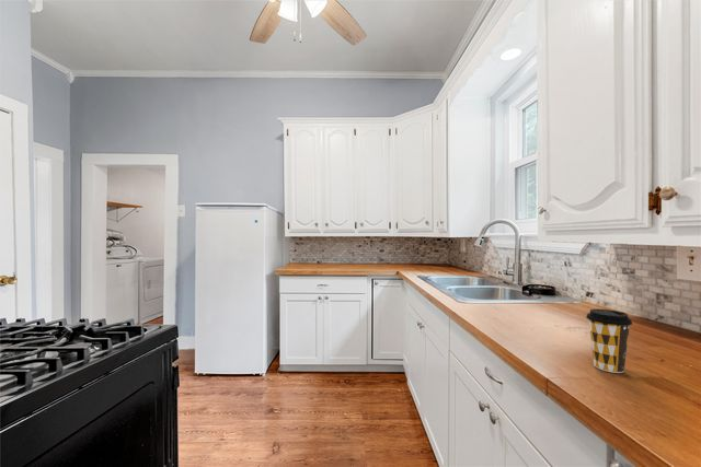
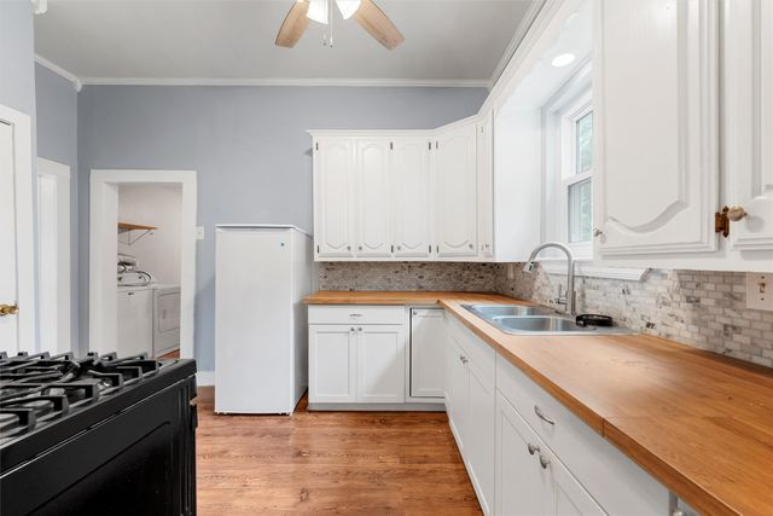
- coffee cup (608, 339)
